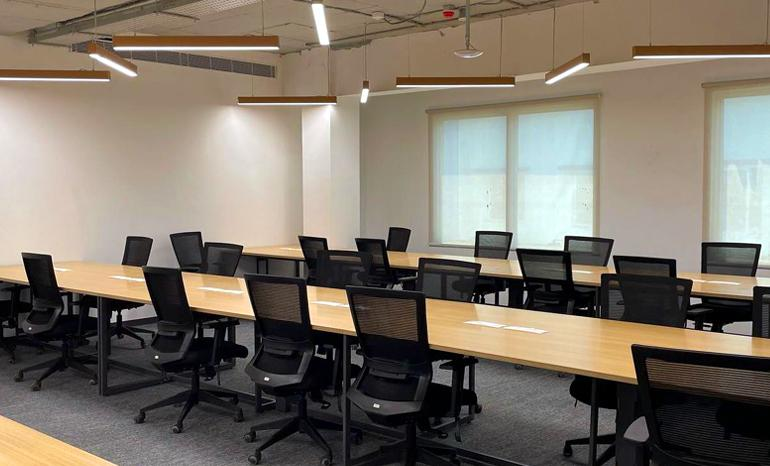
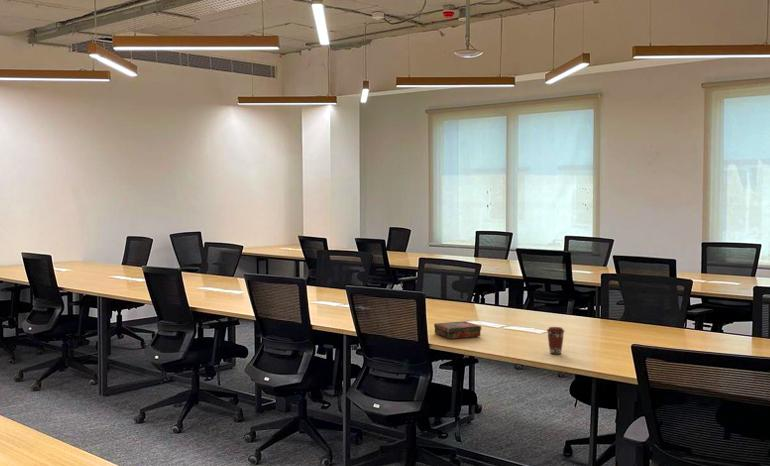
+ coffee cup (555, 340)
+ book (457, 329)
